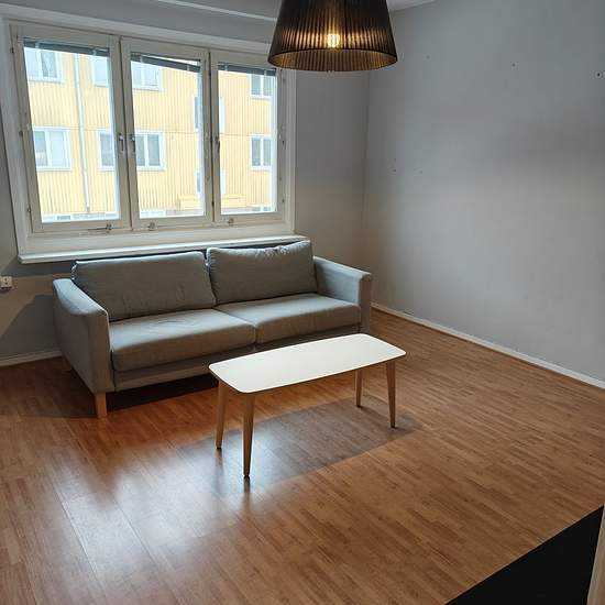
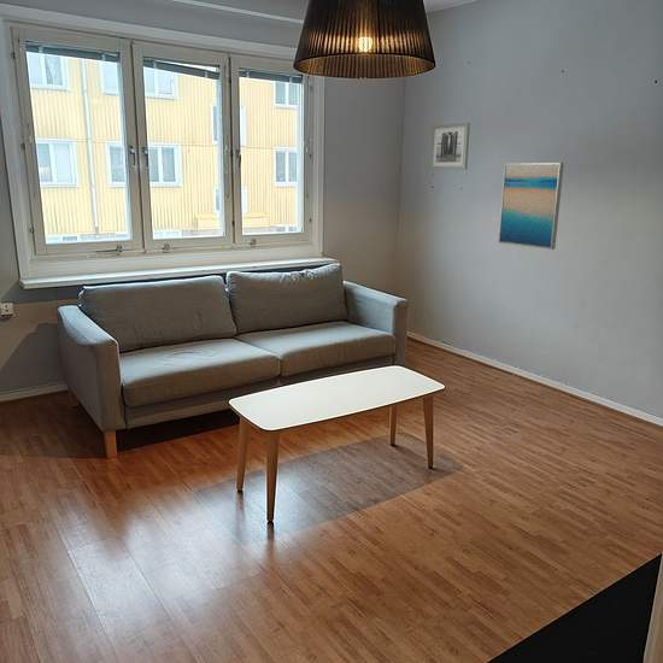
+ wall art (448, 147)
+ wall art (529, 205)
